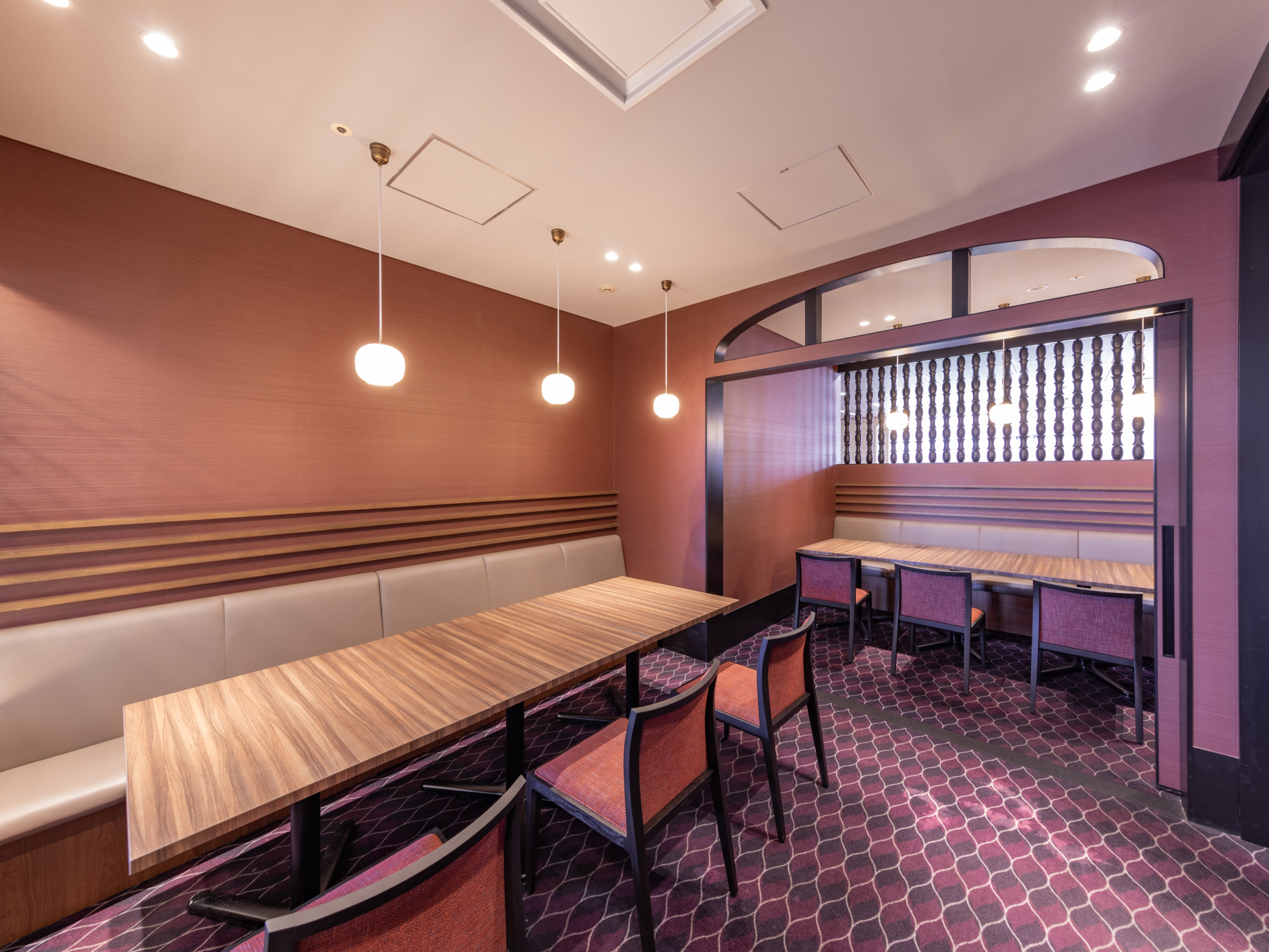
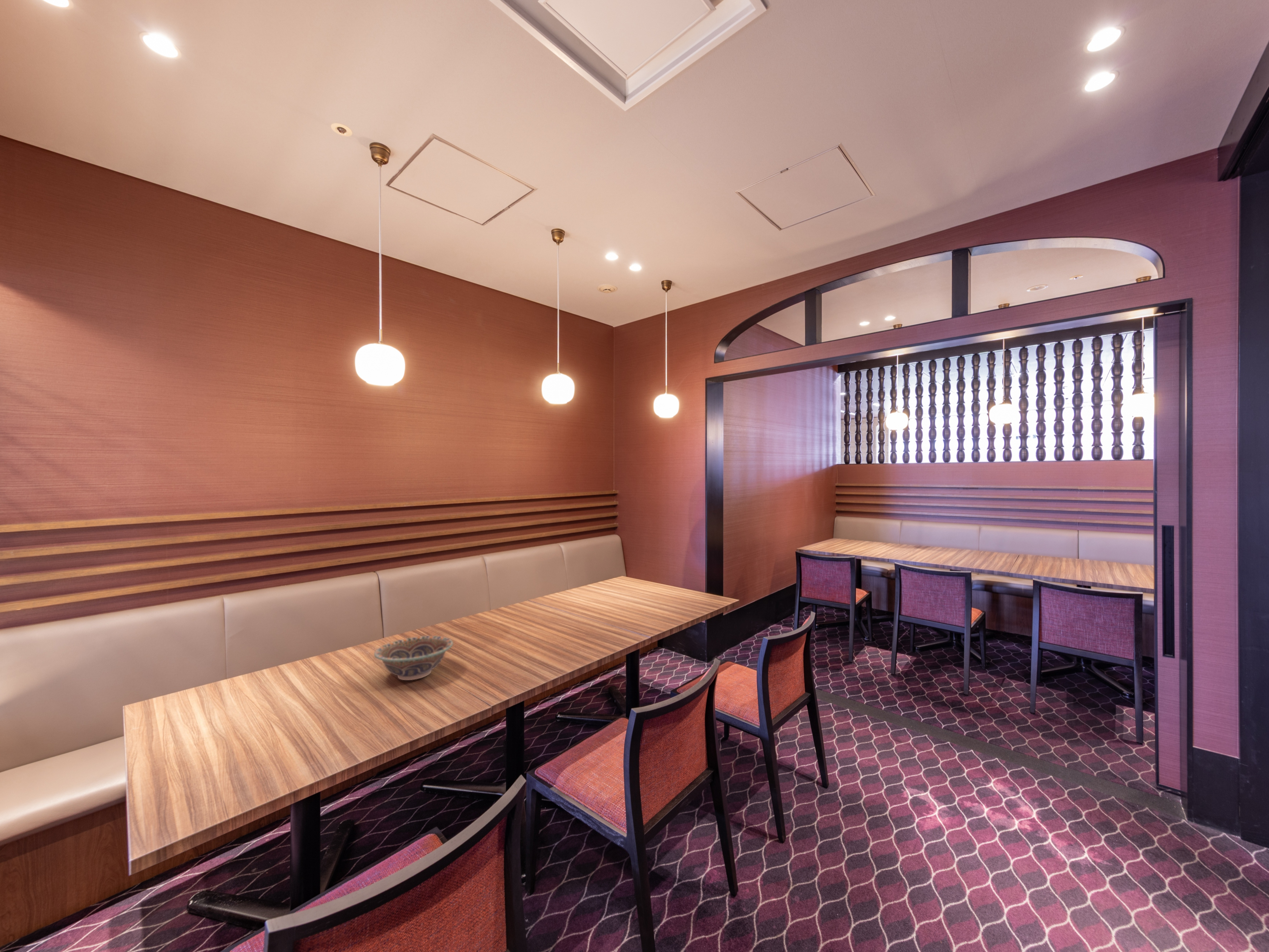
+ decorative bowl (415, 660)
